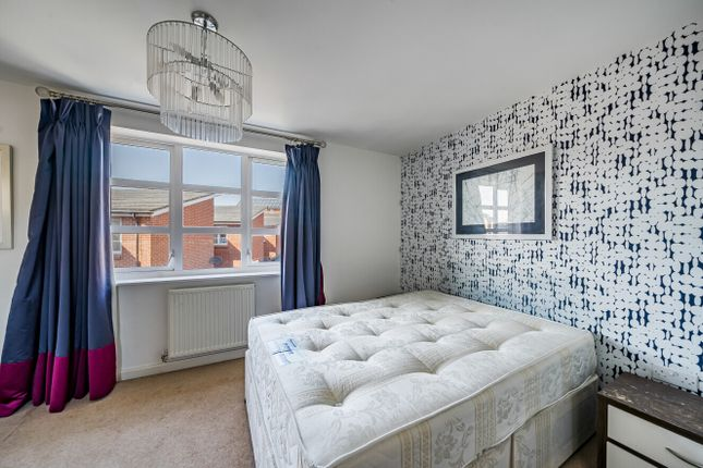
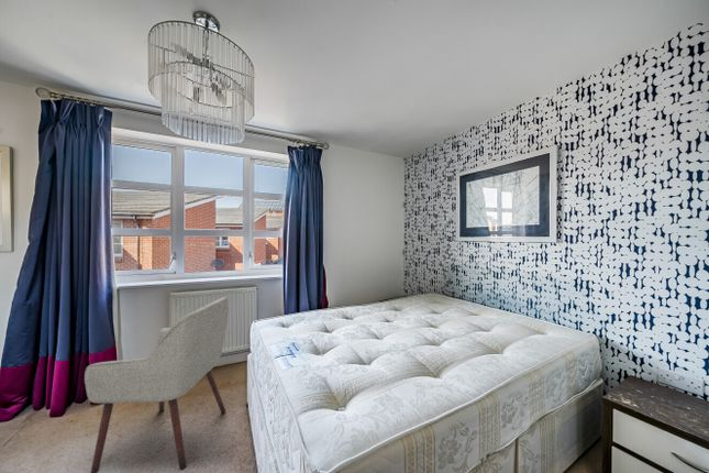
+ chair (171, 370)
